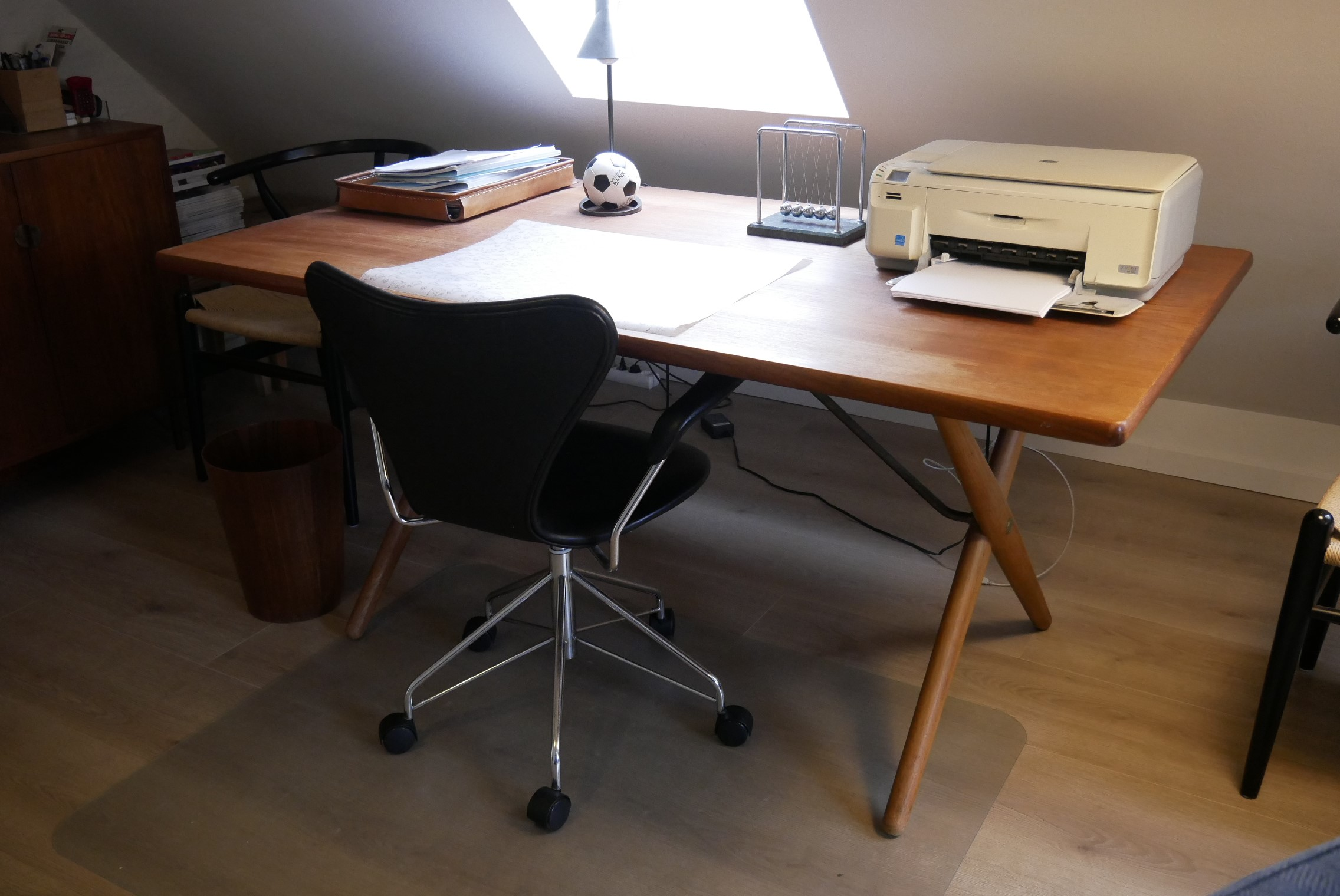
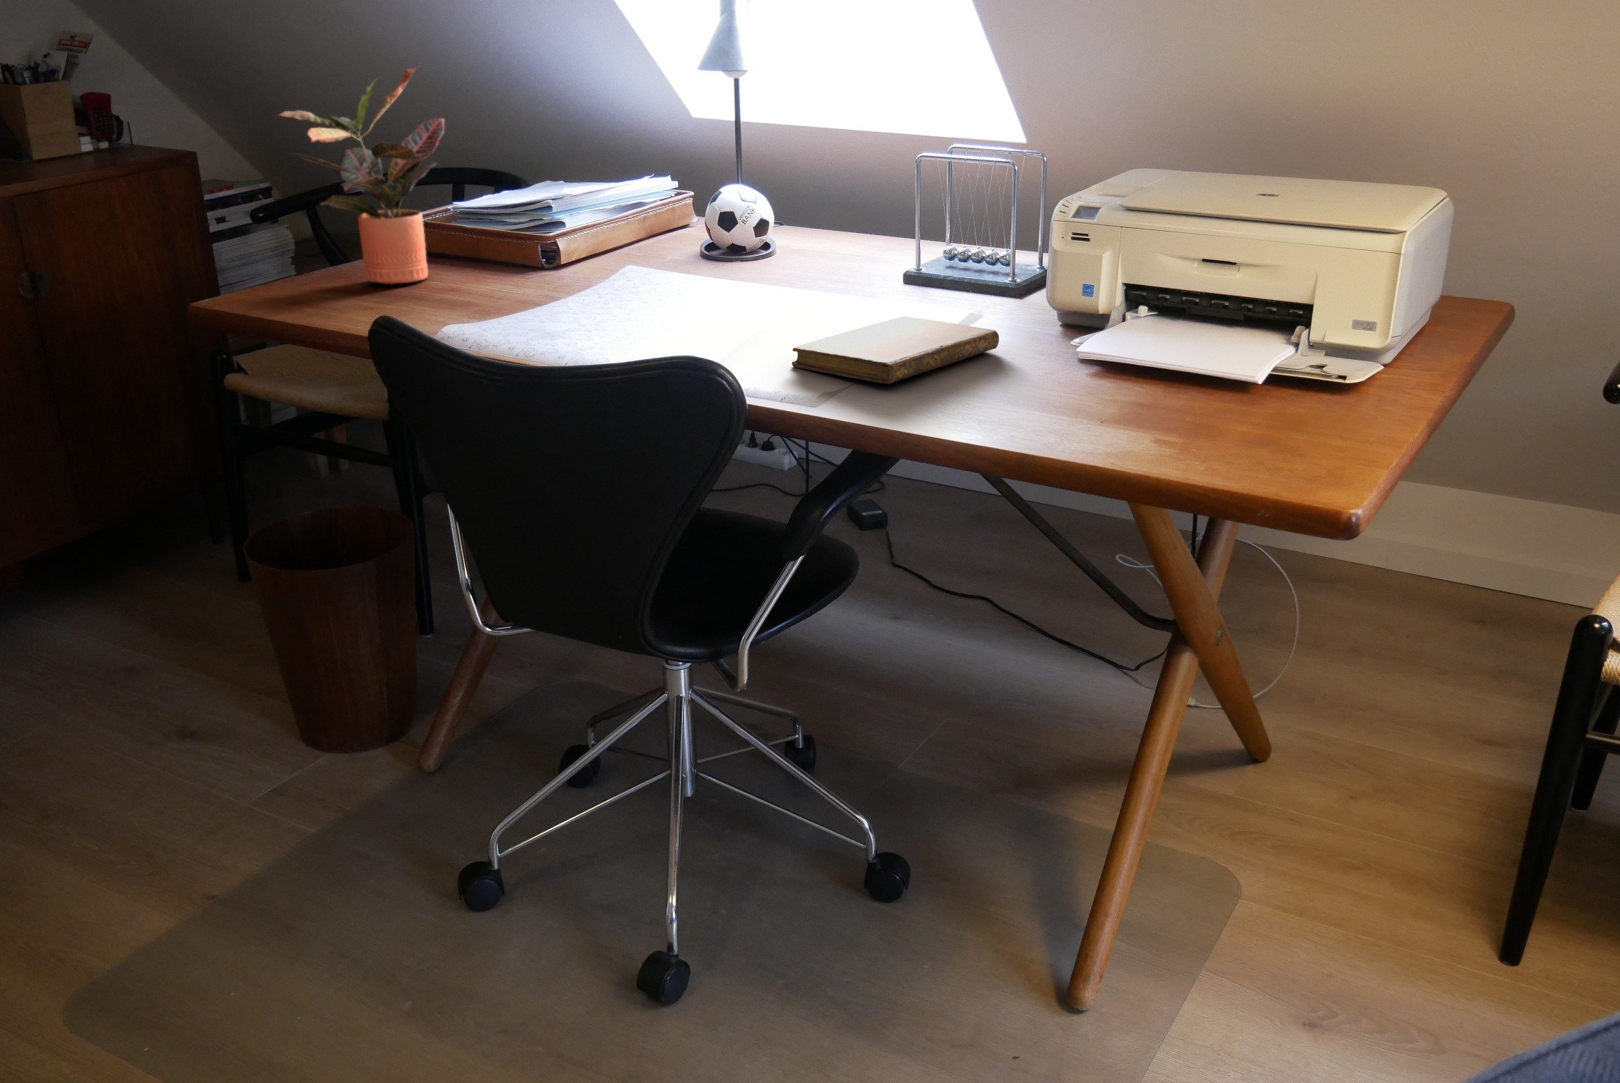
+ notebook (897, 347)
+ potted plant (364, 178)
